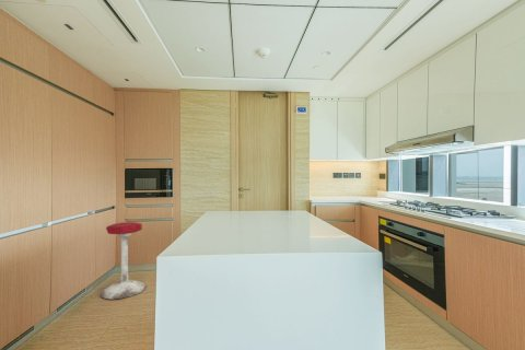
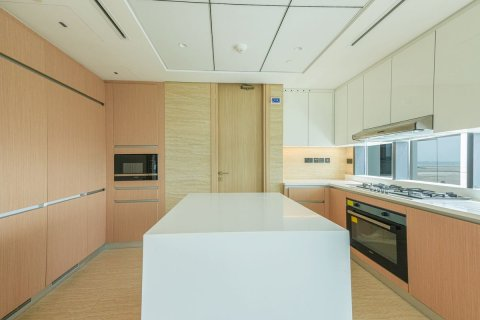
- stool (124, 257)
